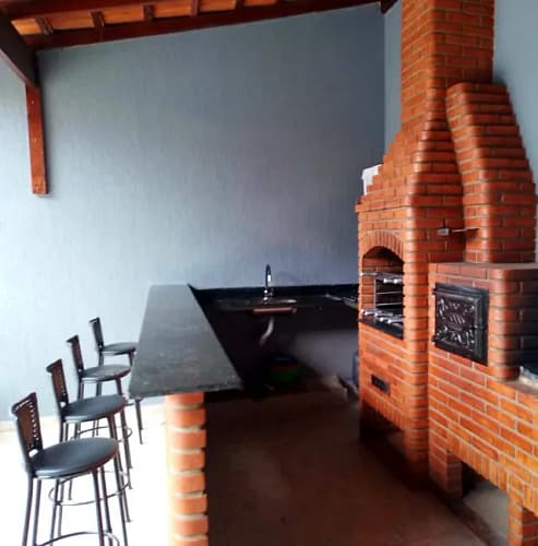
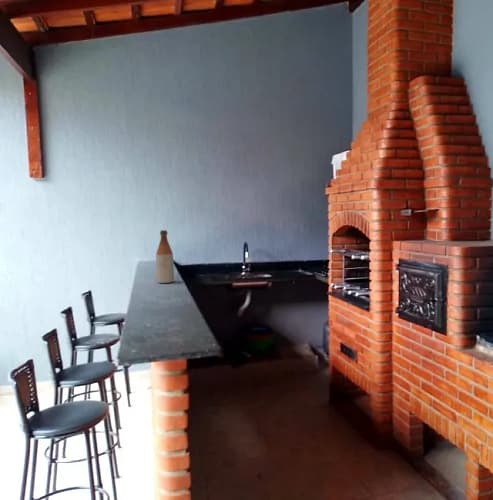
+ beer bottle (164, 256)
